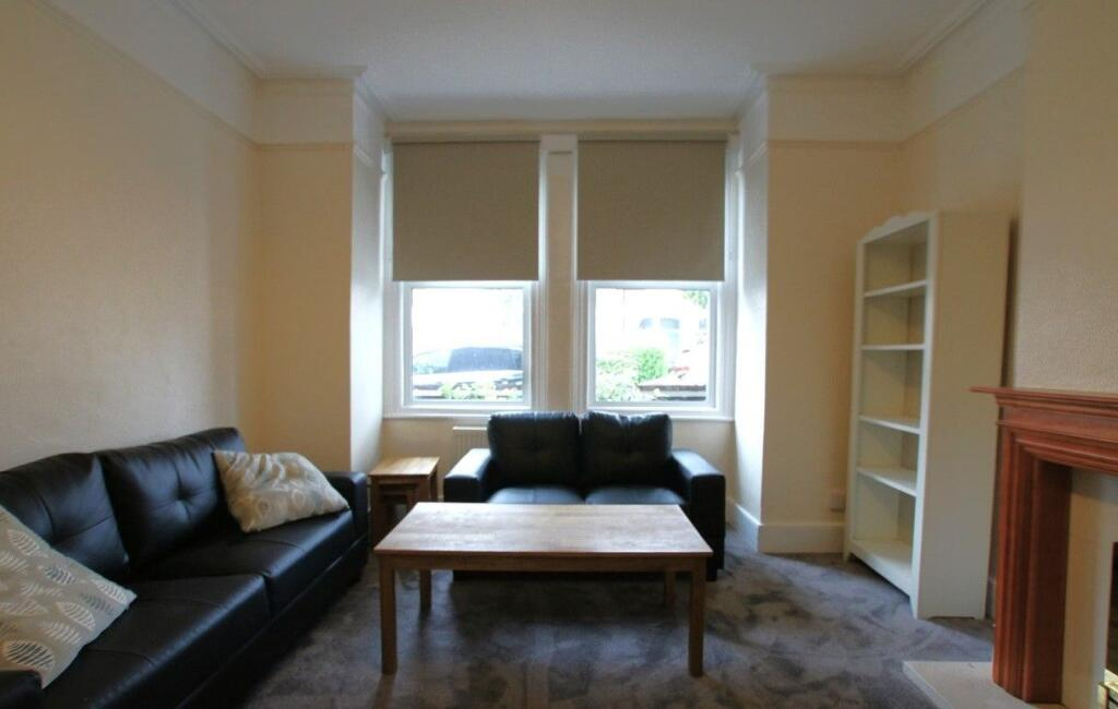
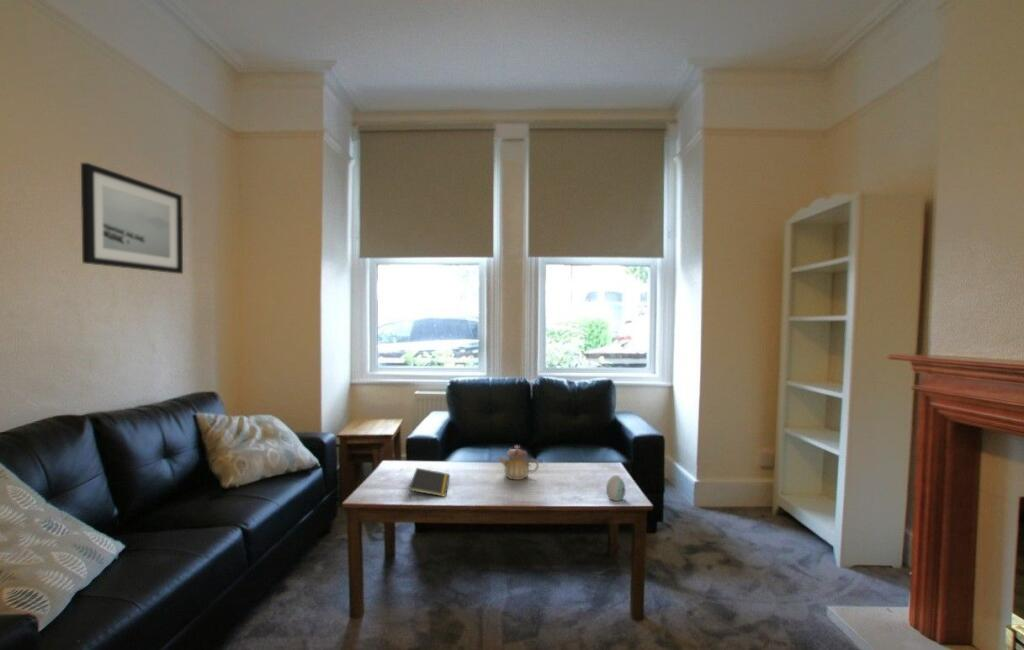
+ decorative egg (615, 486)
+ teapot (518, 460)
+ notepad (430, 481)
+ wall art (138, 225)
